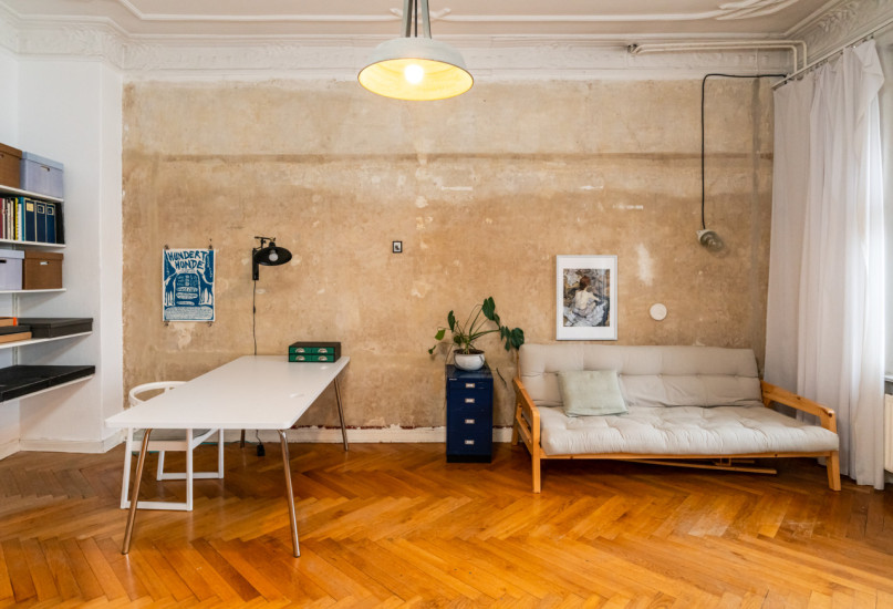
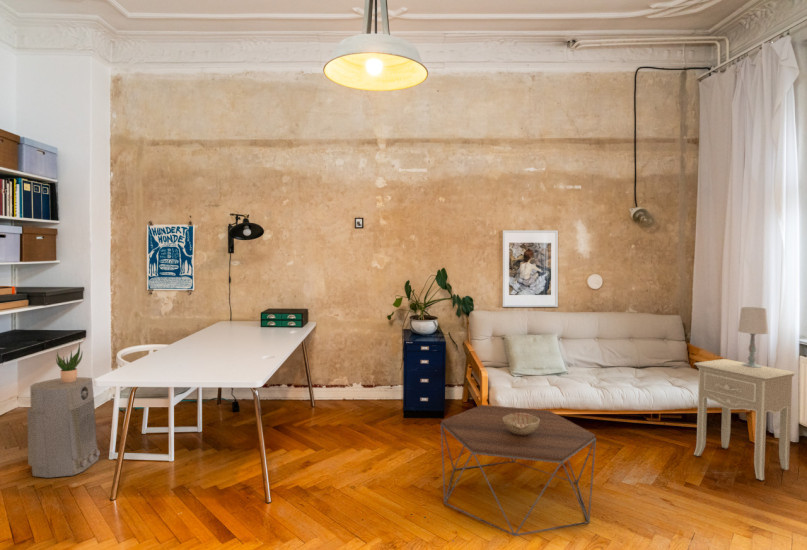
+ coffee table (514, 460)
+ air purifier (61, 424)
+ table lamp (752, 336)
+ decorative bowl (520, 424)
+ potted plant (70, 362)
+ nightstand (741, 408)
